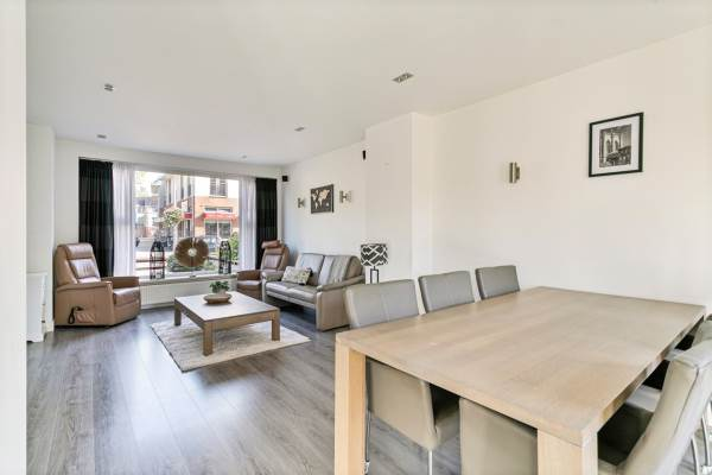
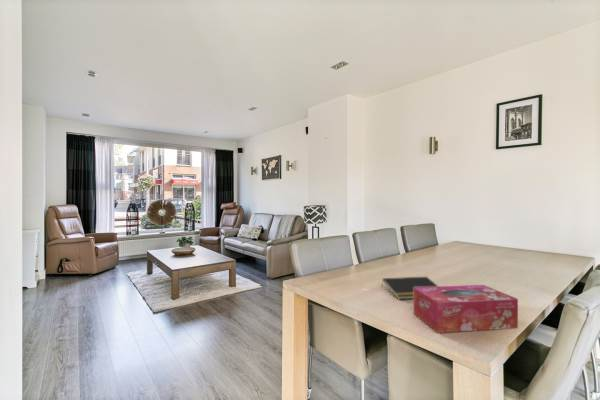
+ notepad (413, 287)
+ tissue box (462, 306)
